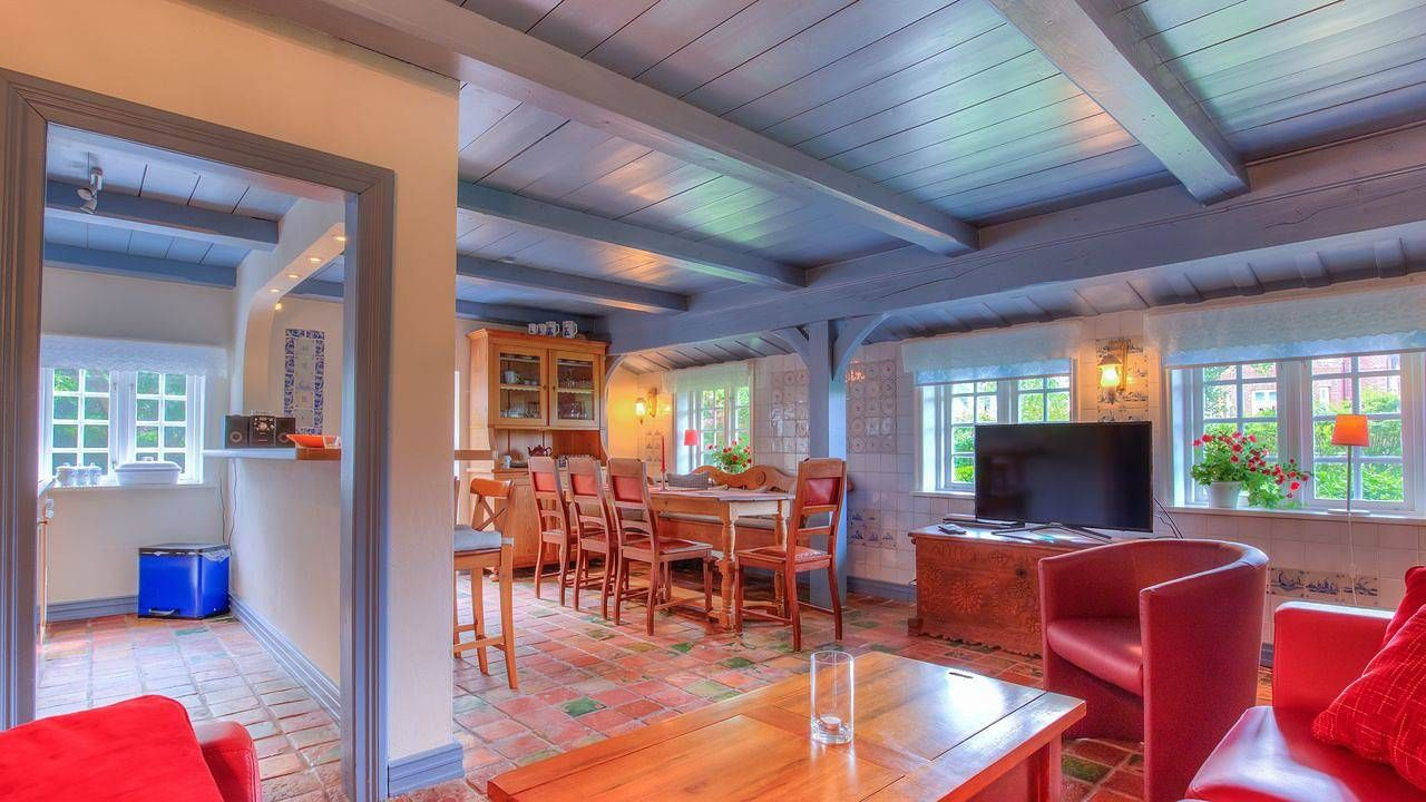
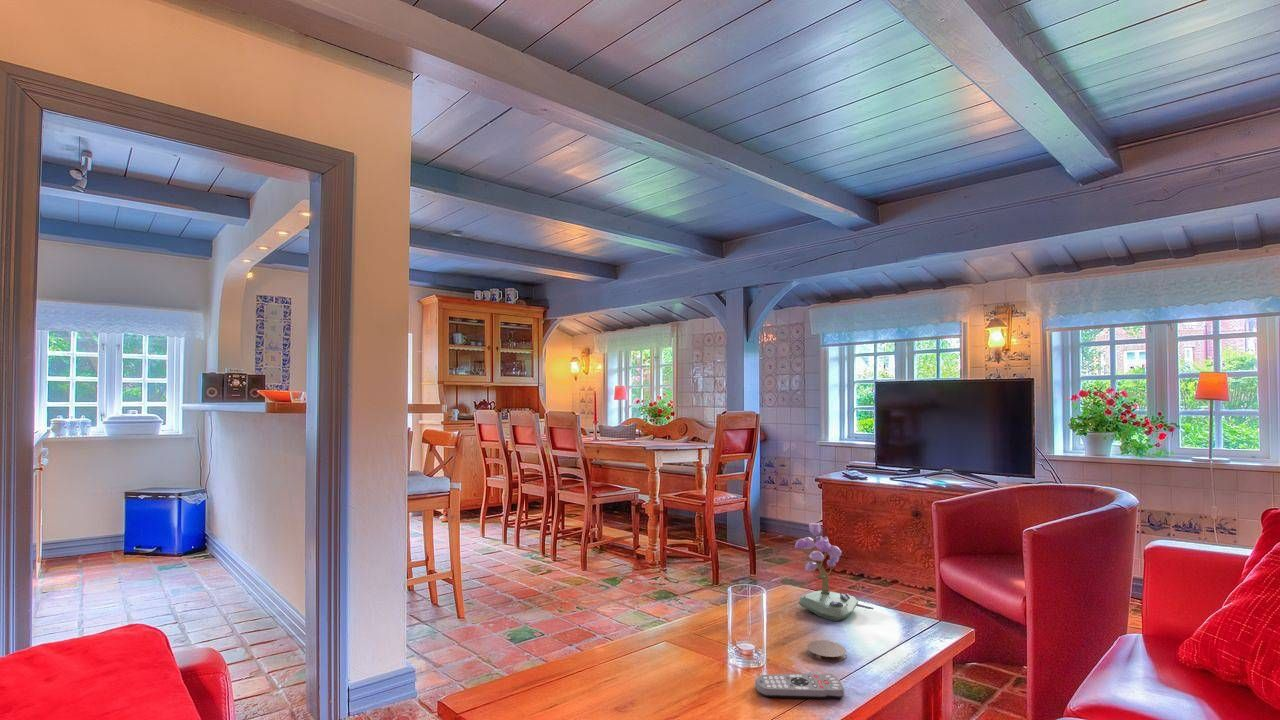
+ coaster (826, 651)
+ remote control (798, 686)
+ flowering plant (823, 568)
